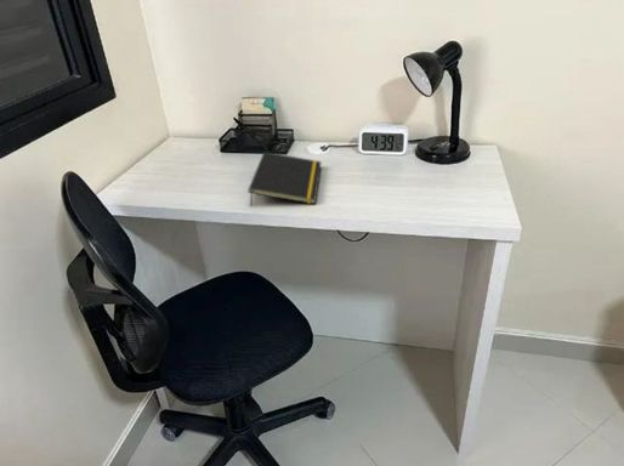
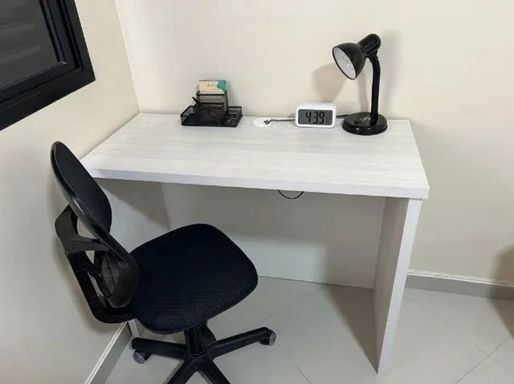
- notepad (287, 176)
